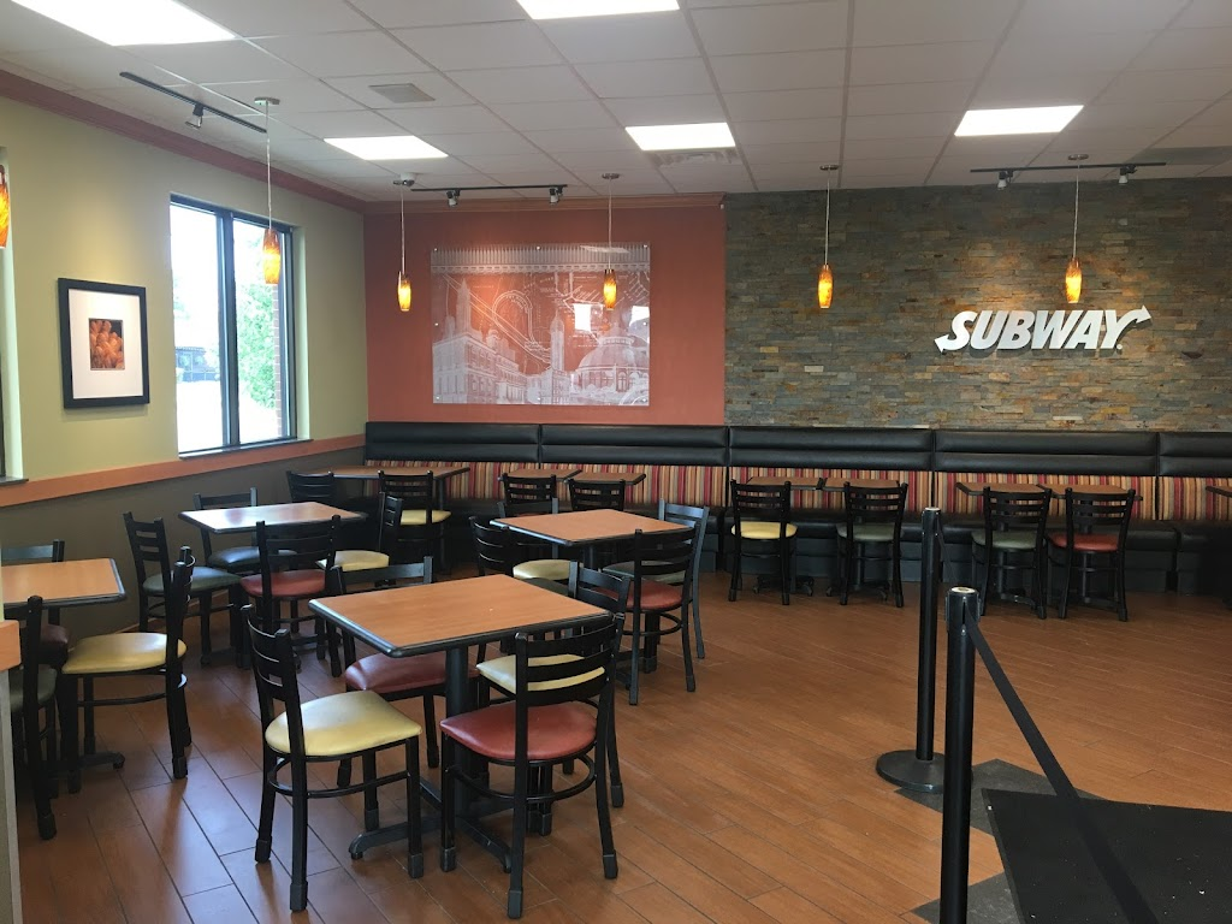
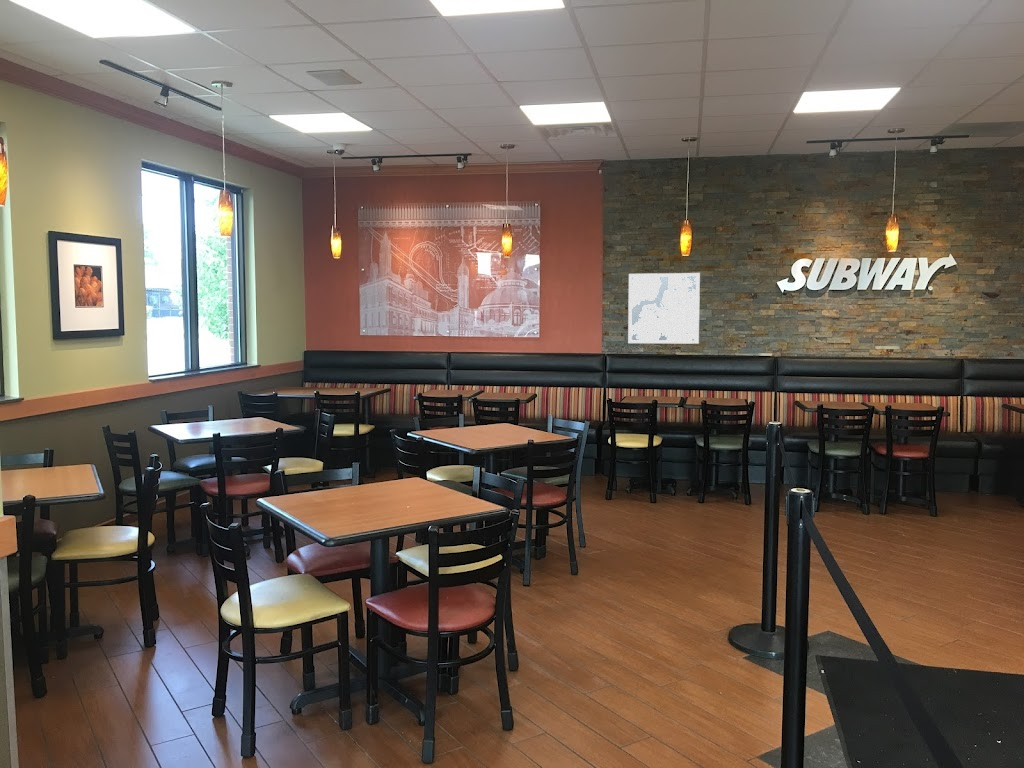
+ wall art (663, 308)
